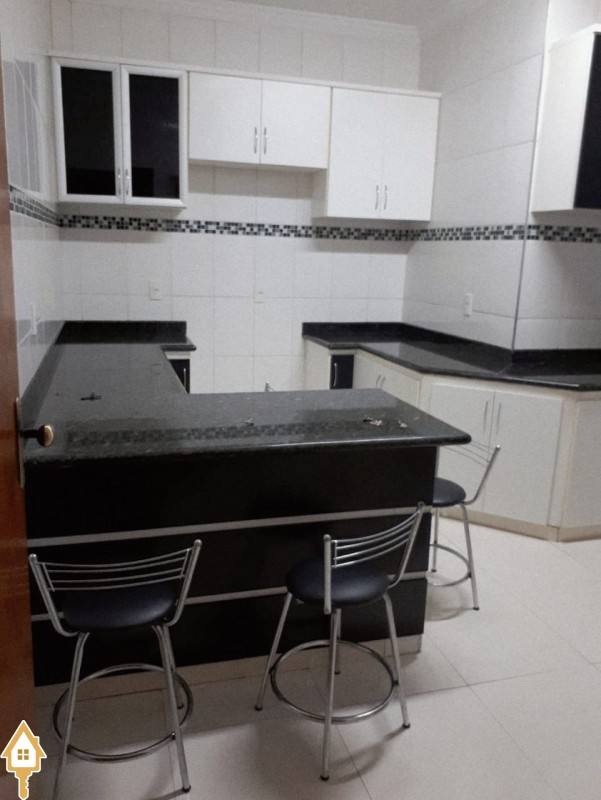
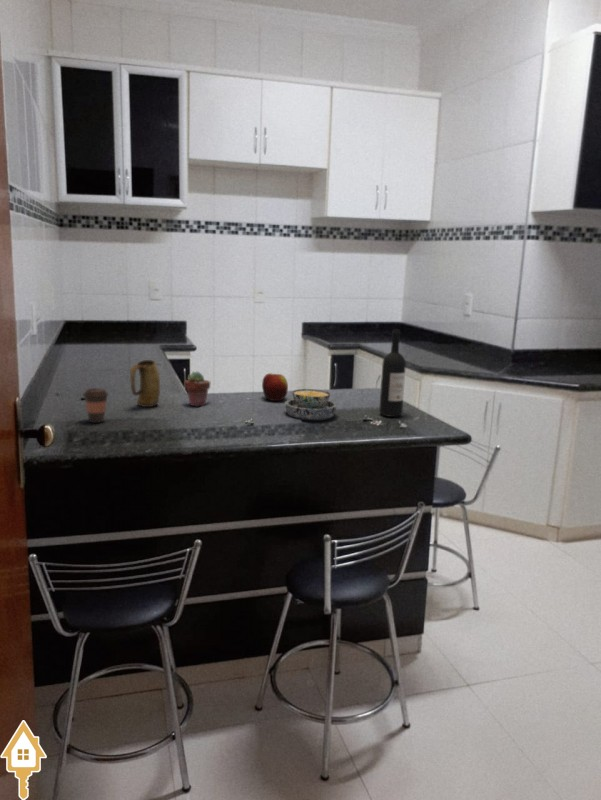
+ mug (143, 383)
+ coffee cup (96, 405)
+ apple (274, 387)
+ wine bottle (393, 372)
+ bowl (311, 403)
+ potted succulent (197, 387)
